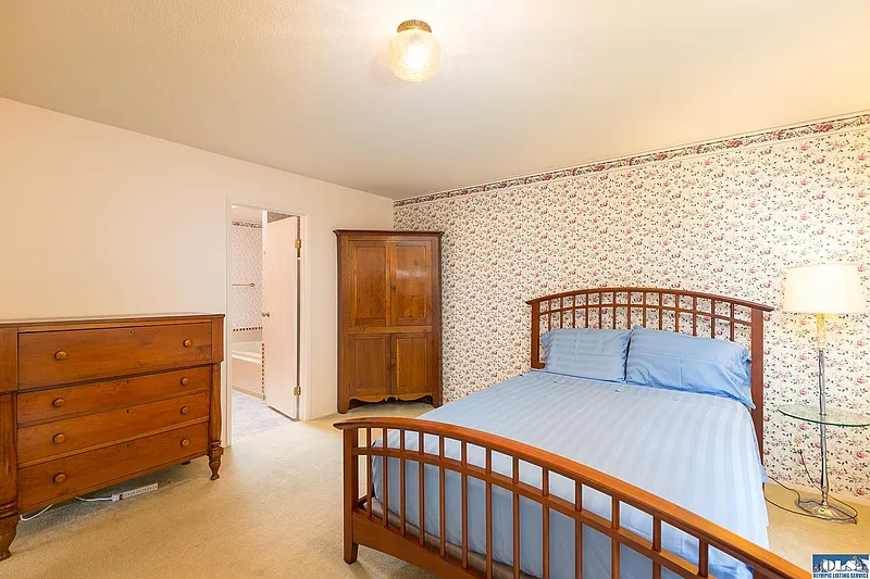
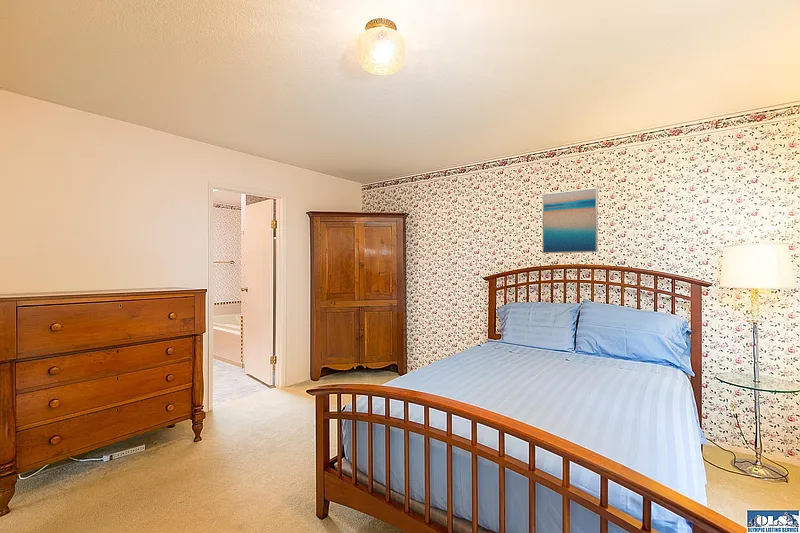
+ wall art (568, 222)
